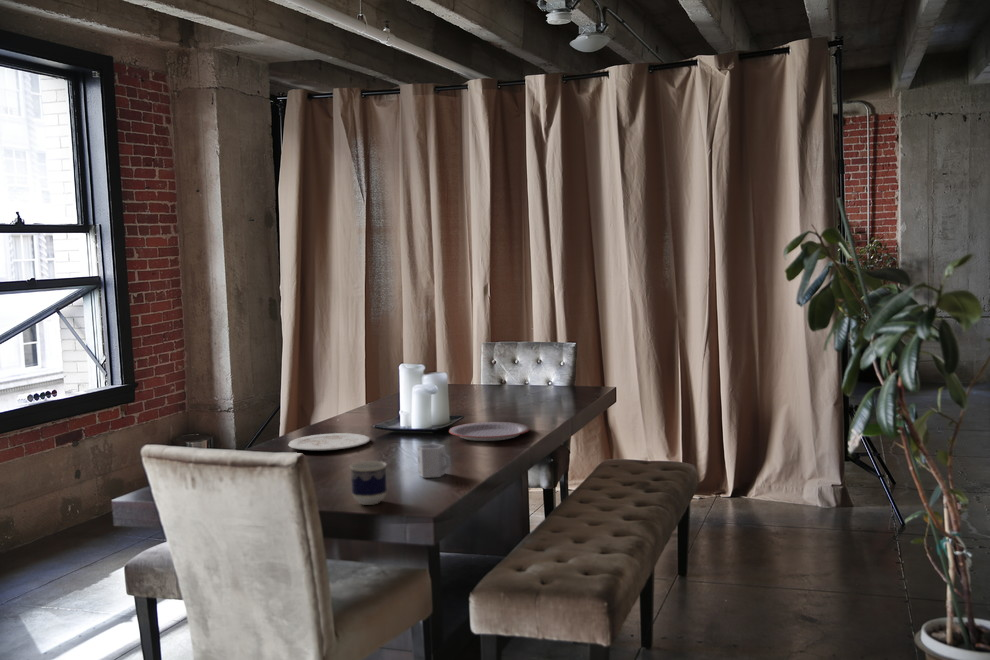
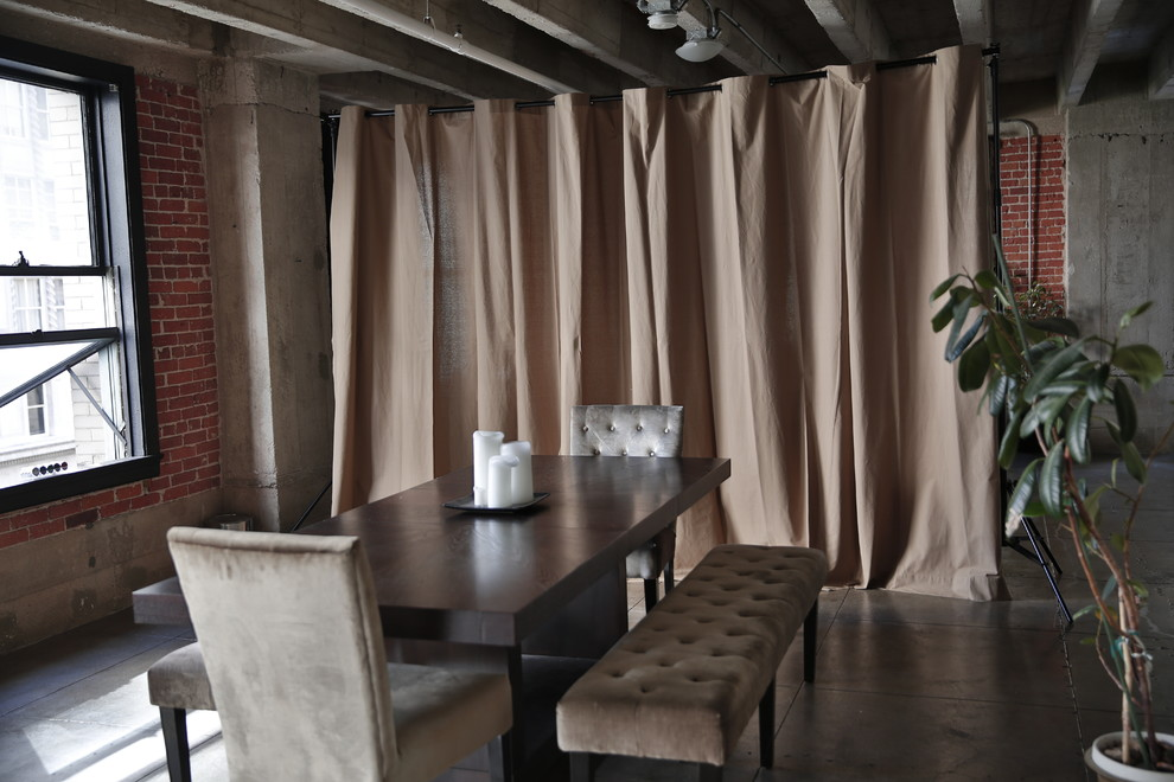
- plate (329, 442)
- cup (371, 482)
- plate (489, 432)
- cup (433, 460)
